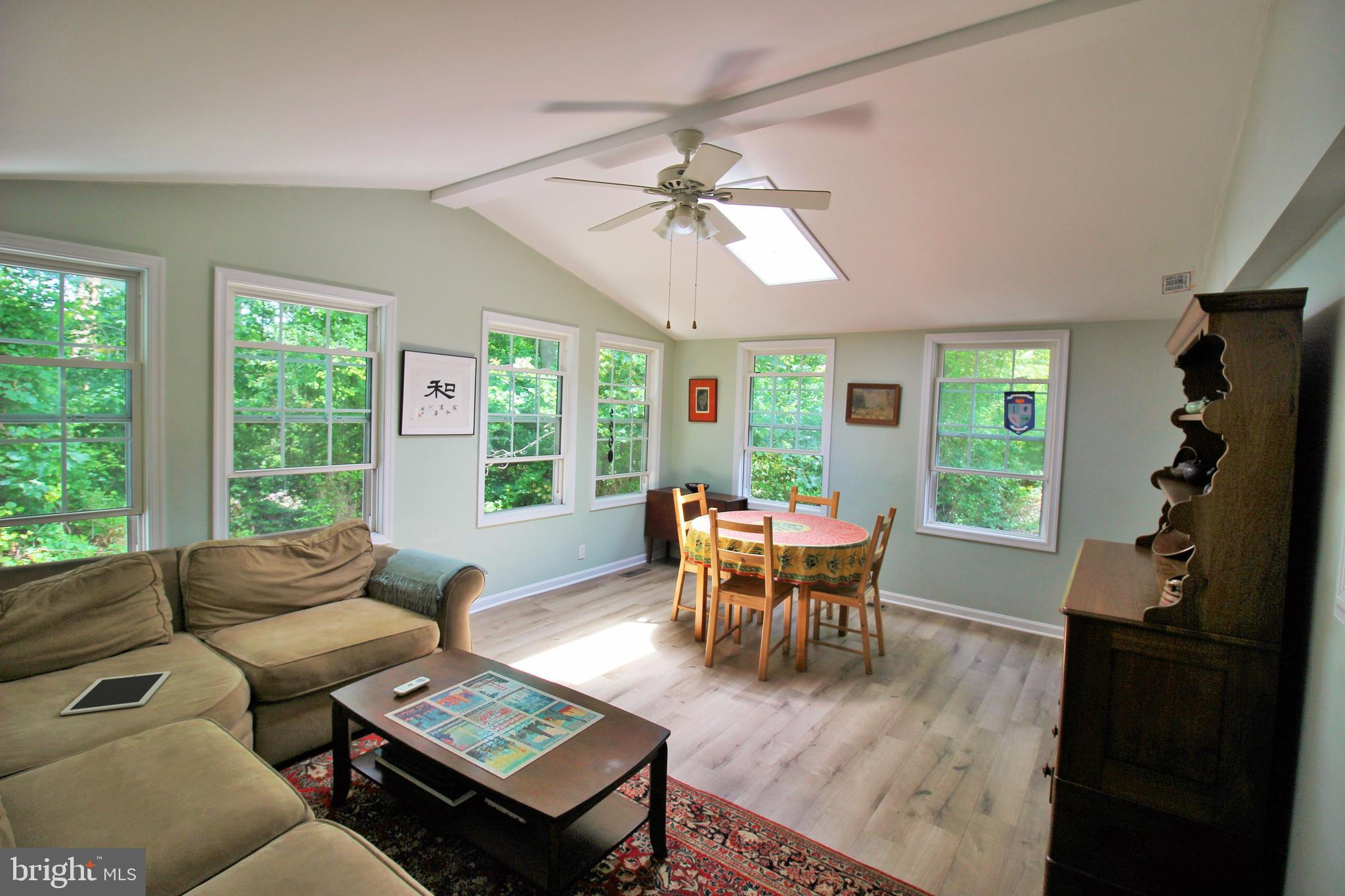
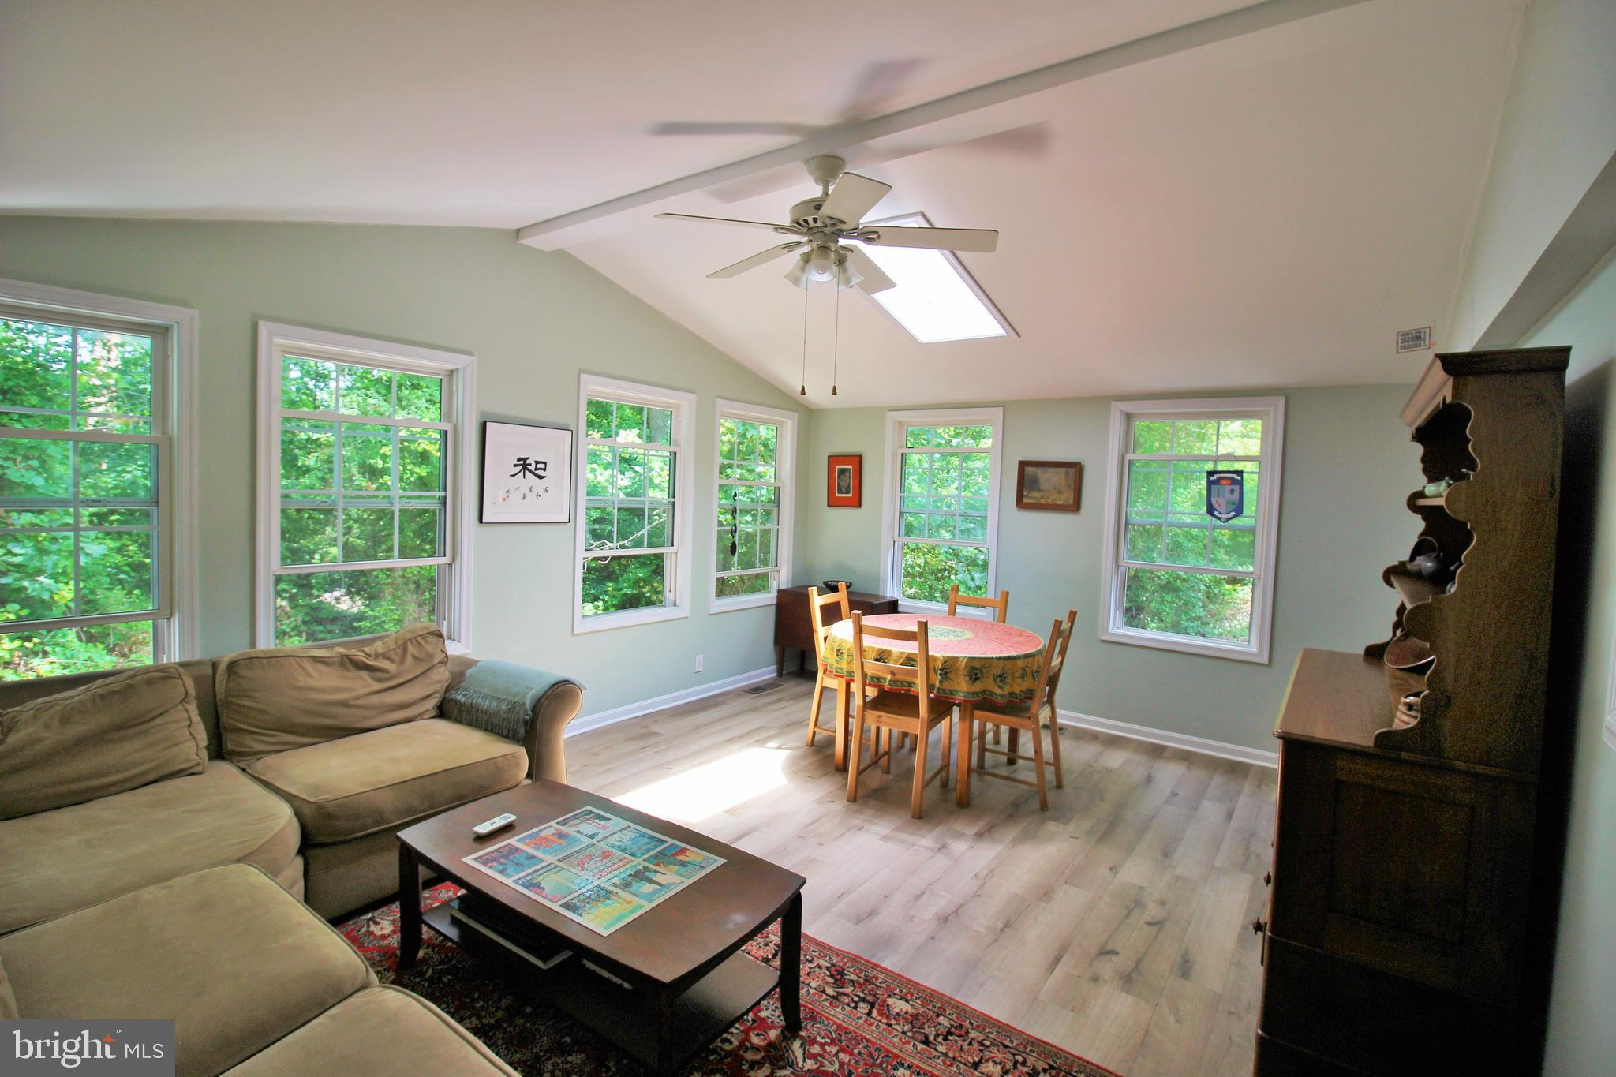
- tablet (120, 691)
